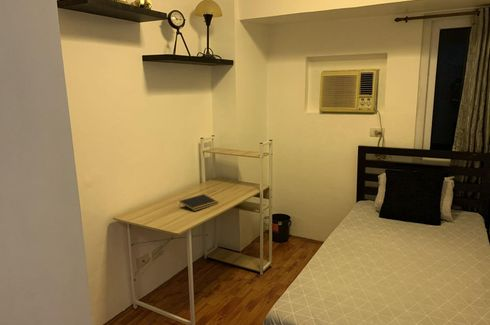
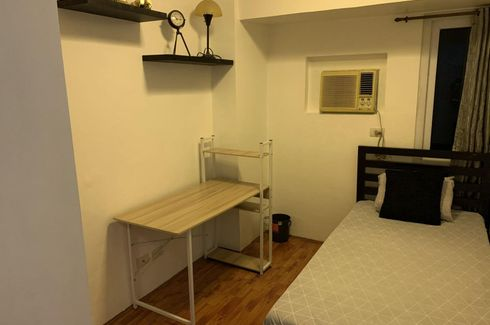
- notepad (199, 202)
